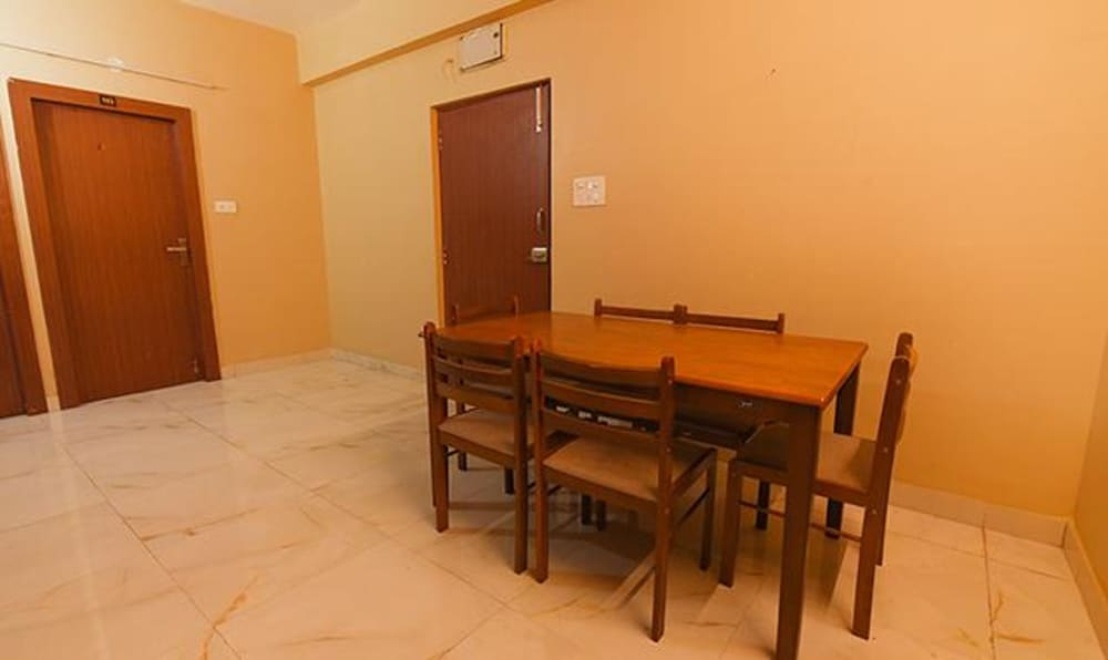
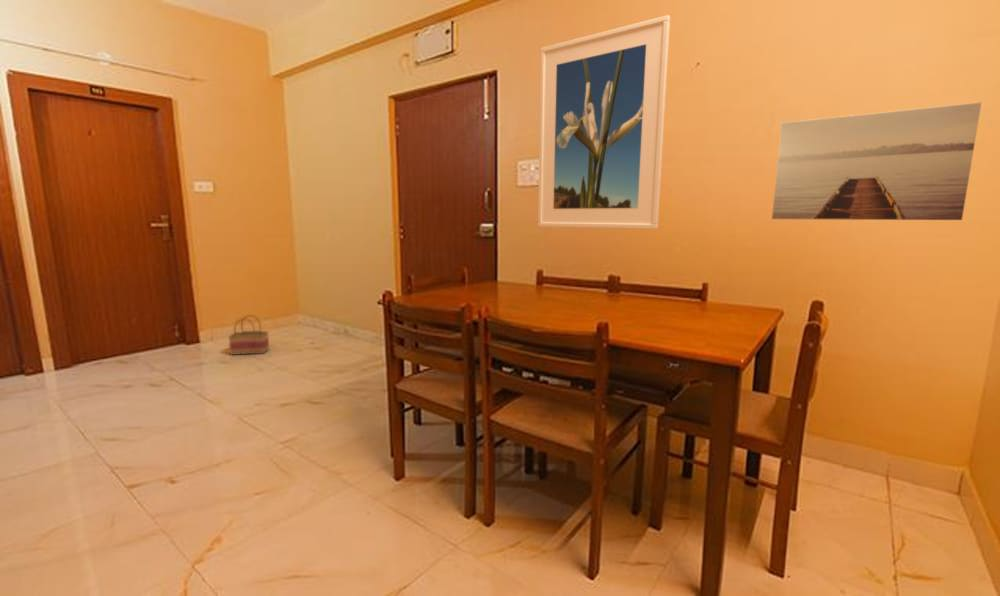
+ wall art (864, 167)
+ basket (248, 334)
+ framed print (596, 133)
